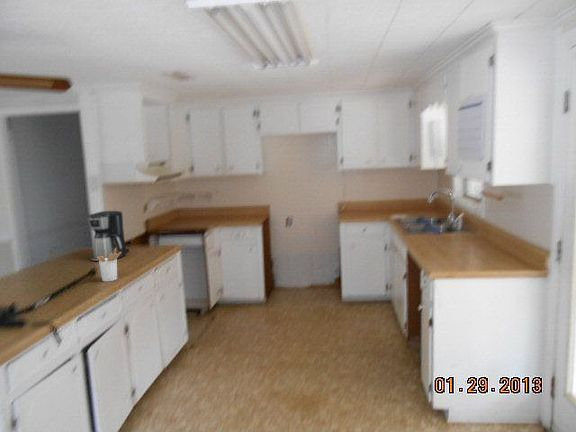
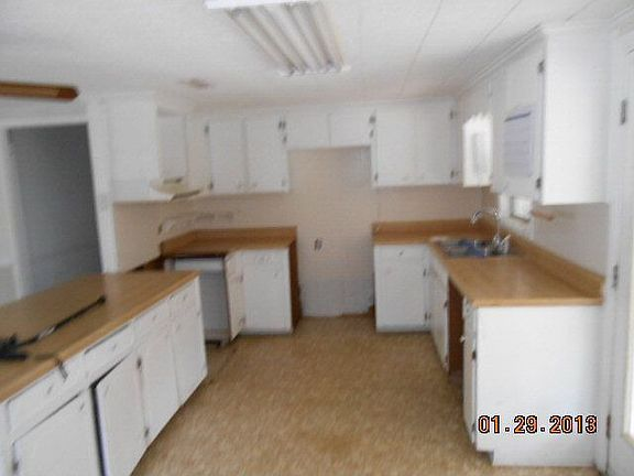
- coffee maker (113, 234)
- utensil holder (111, 265)
